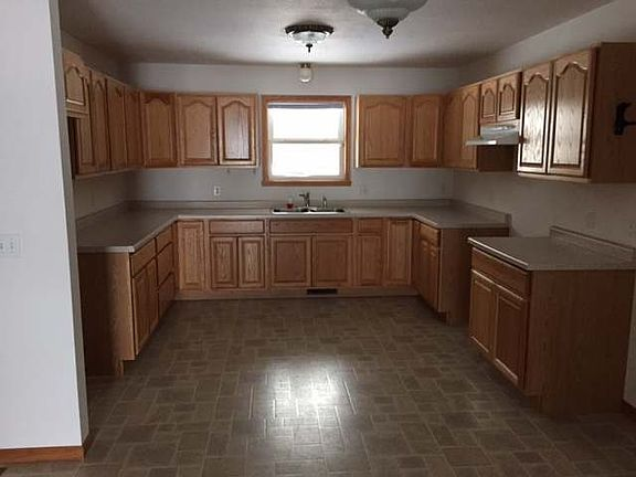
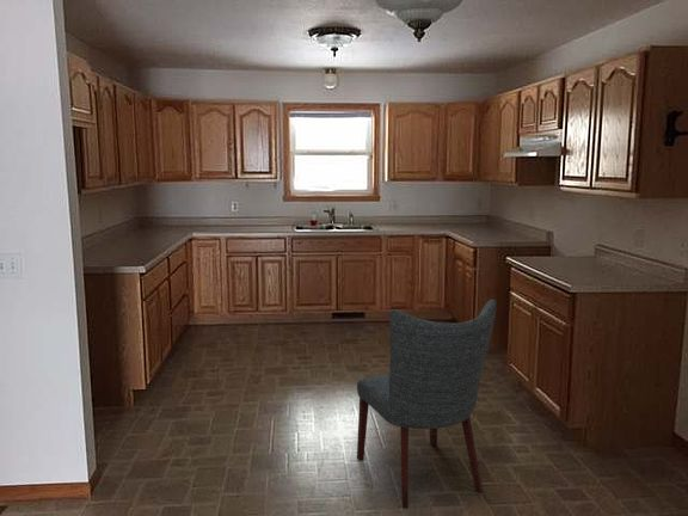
+ chair (424, 388)
